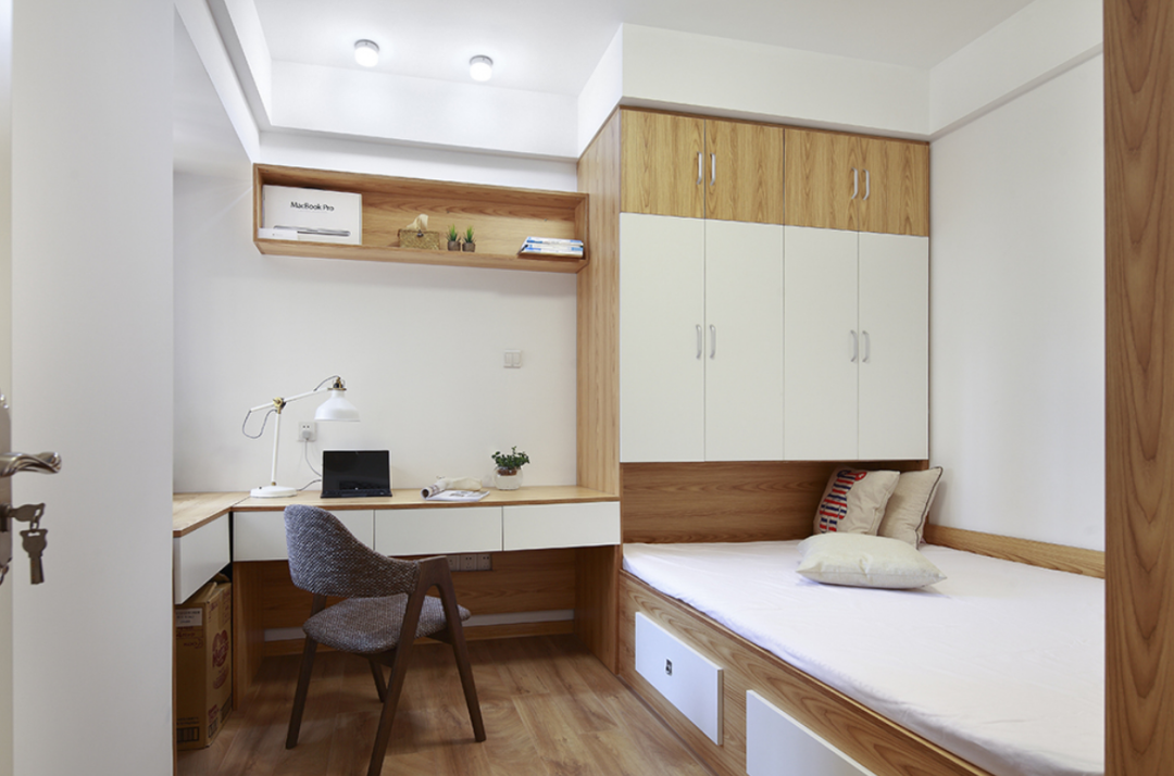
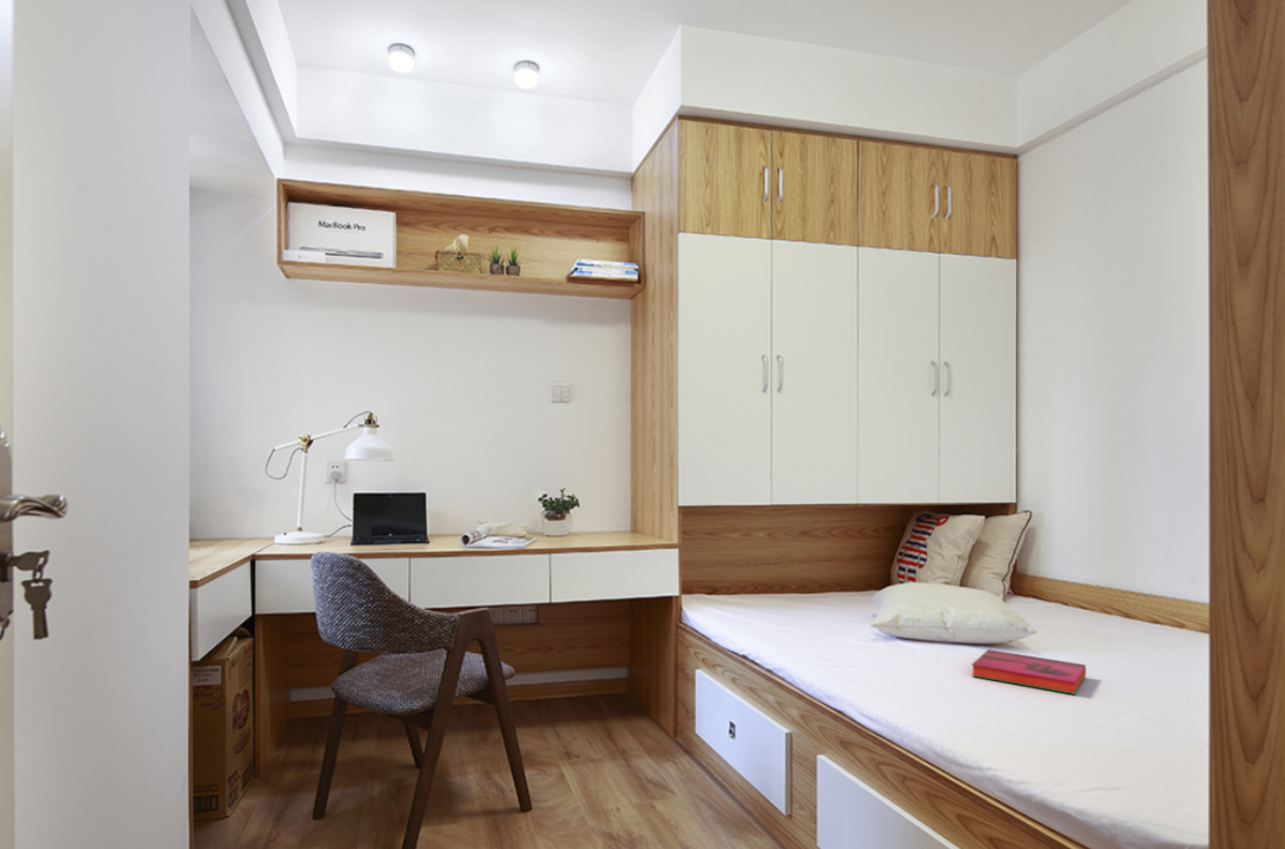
+ hardback book (1028, 669)
